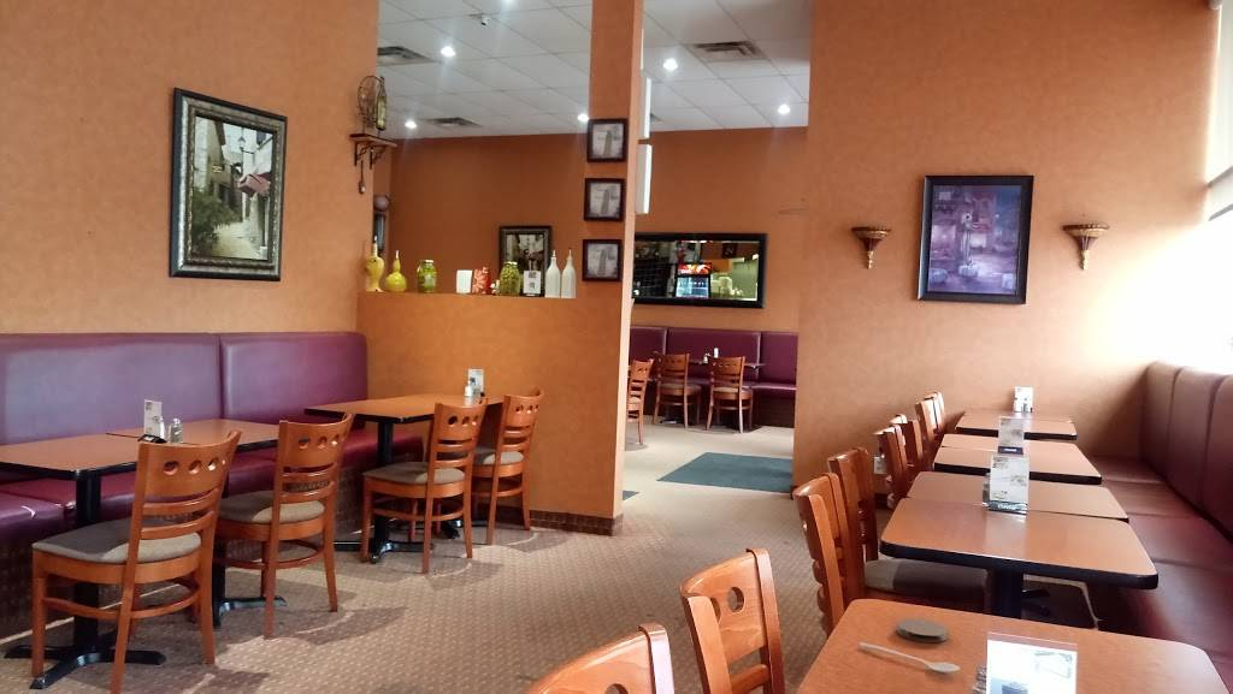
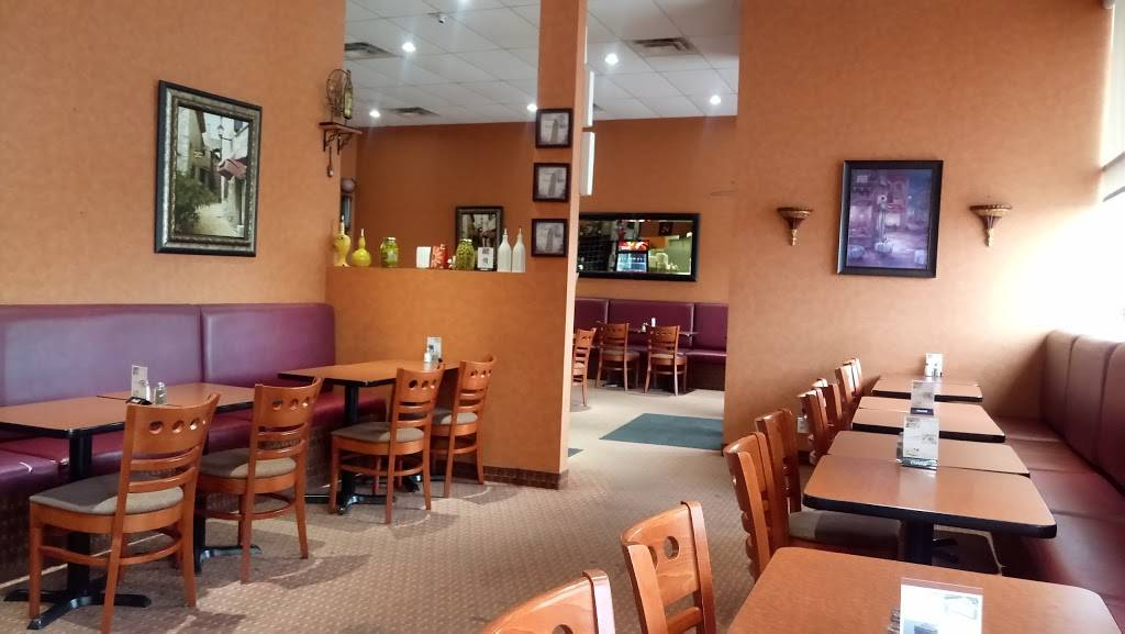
- coaster (921, 629)
- stirrer (907, 656)
